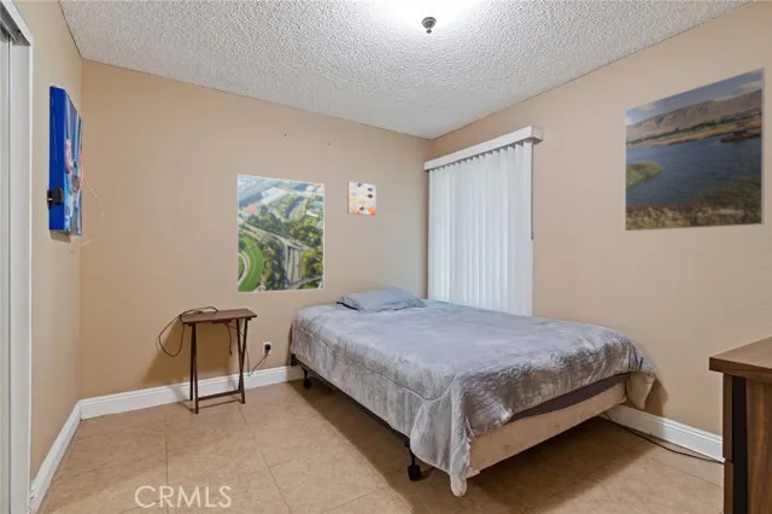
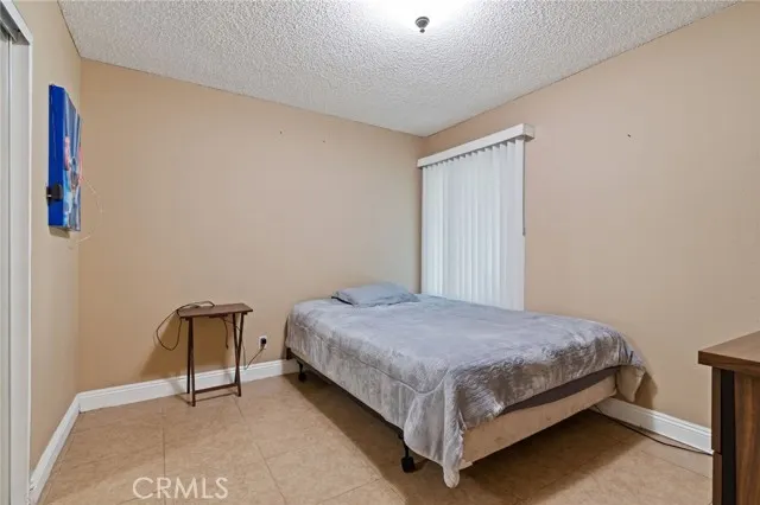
- wall art (361, 198)
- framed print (685, 159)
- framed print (282, 235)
